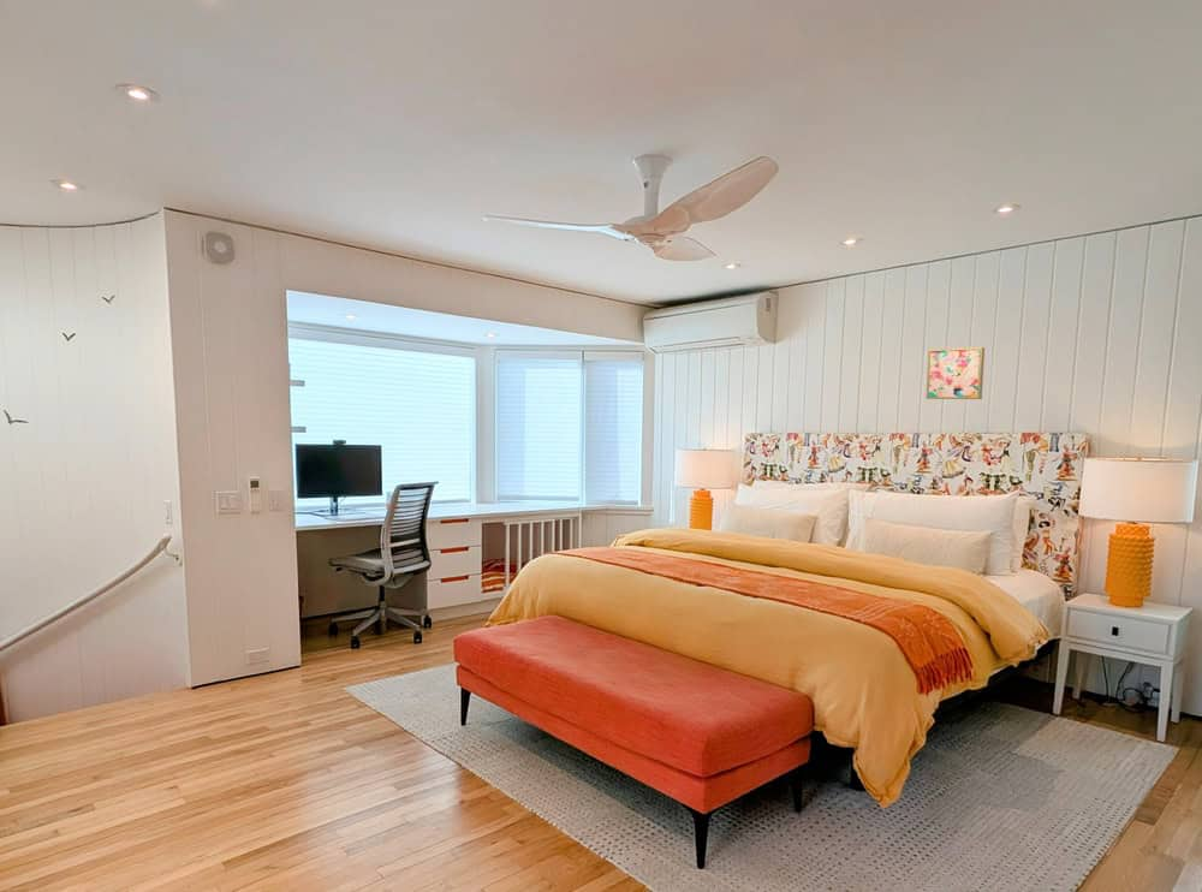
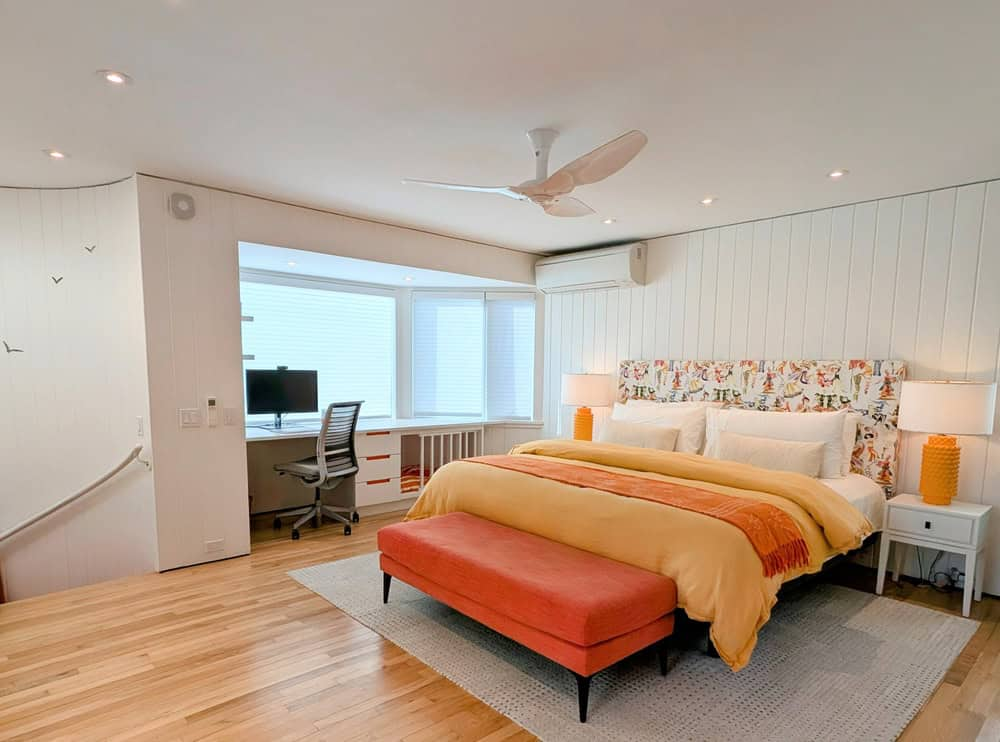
- wall art (954, 374)
